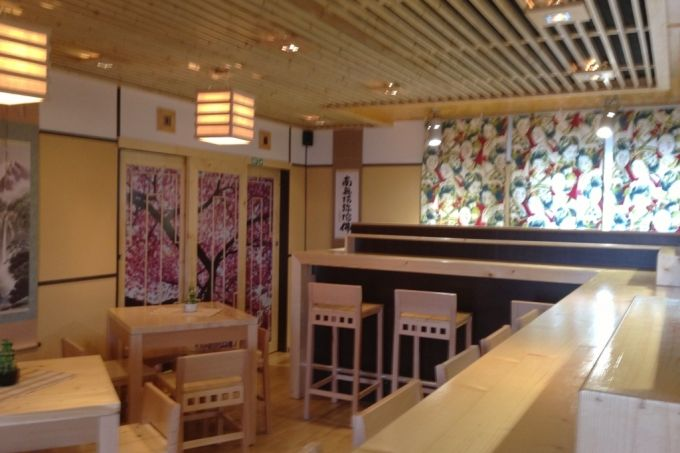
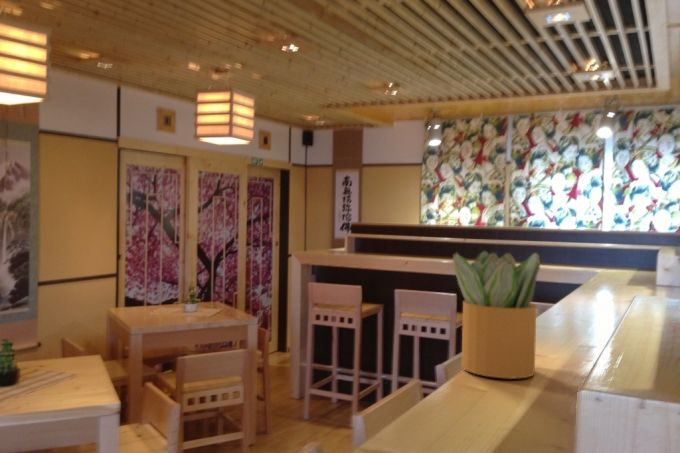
+ potted plant (494, 309)
